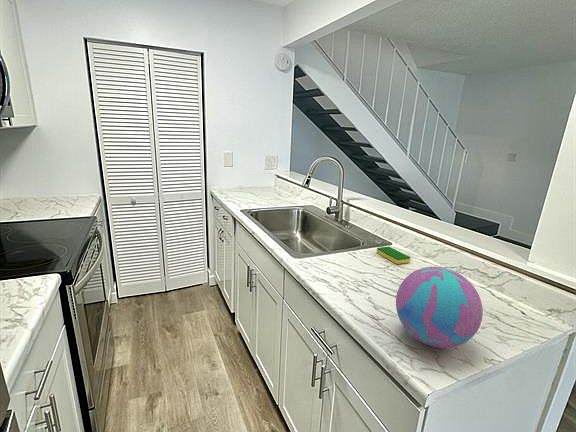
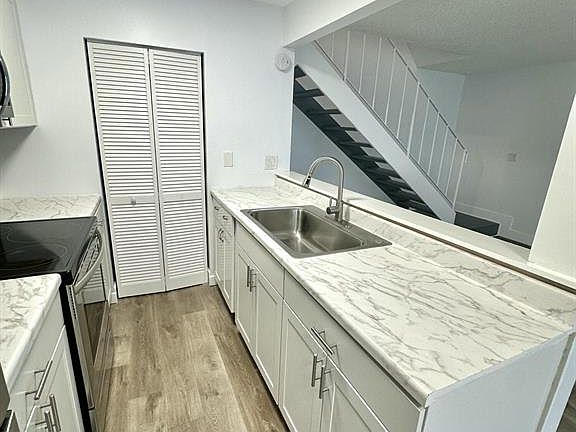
- dish sponge (392, 254)
- decorative ball (436, 305)
